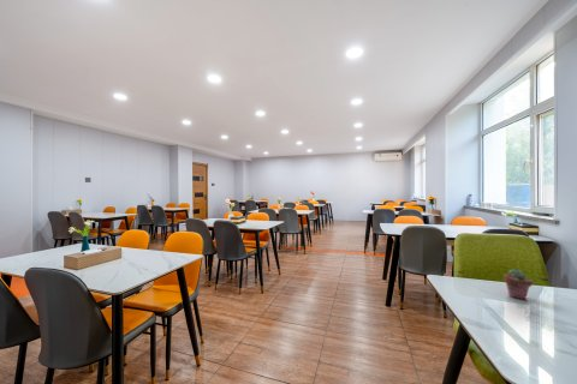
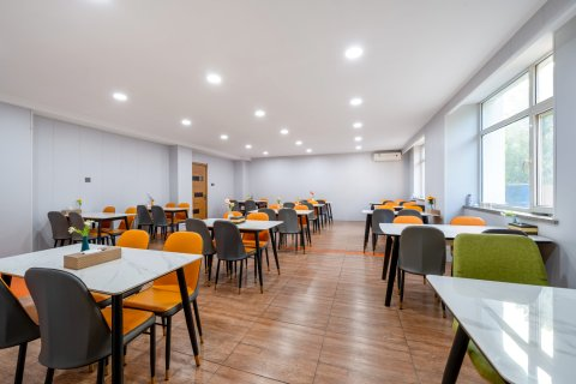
- potted succulent (517, 282)
